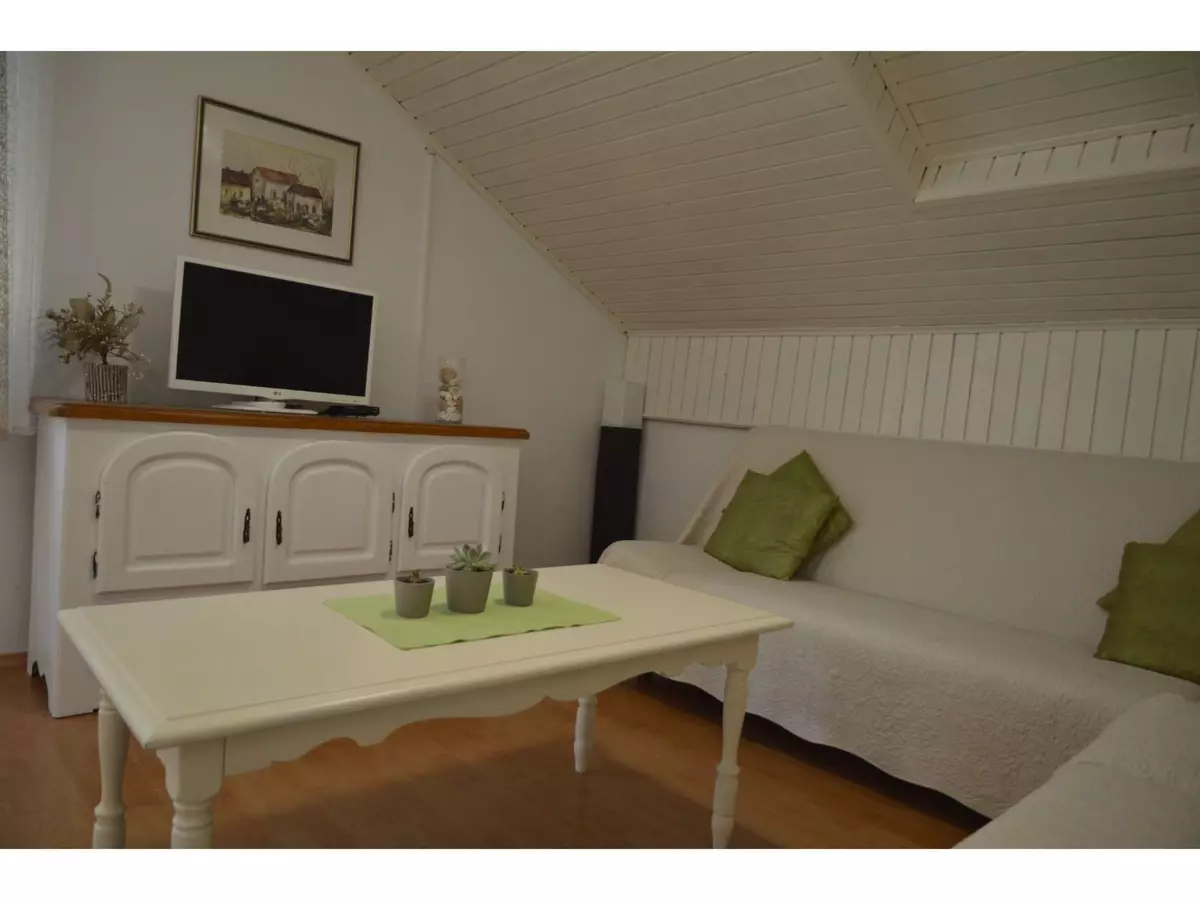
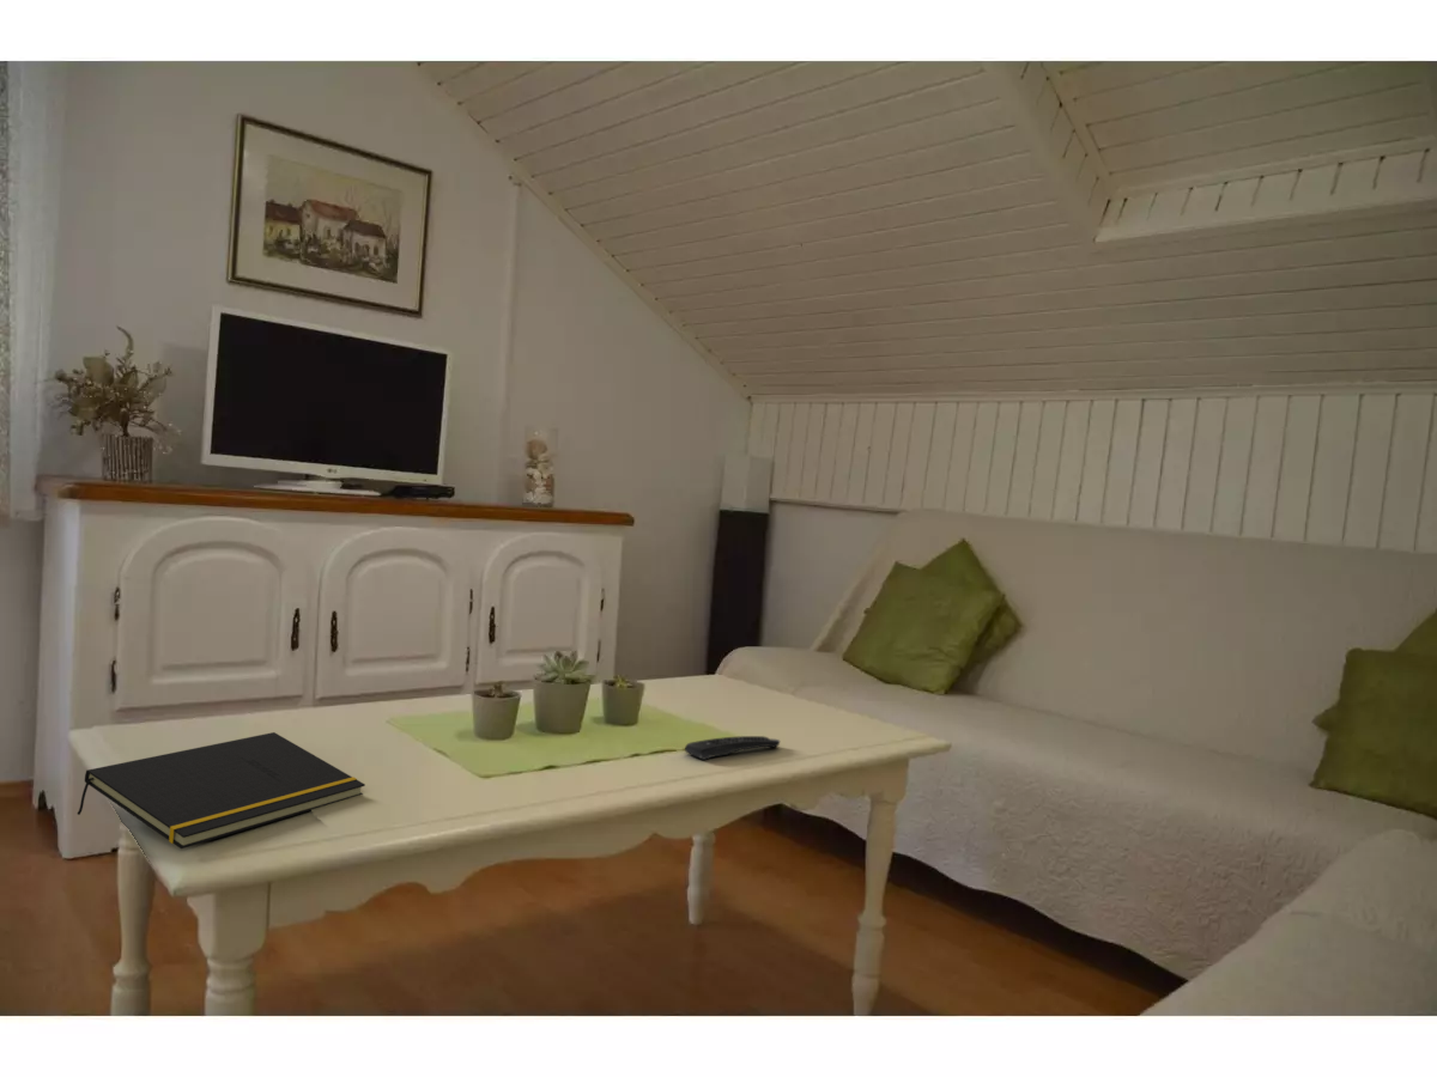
+ remote control (736, 744)
+ notepad (232, 783)
